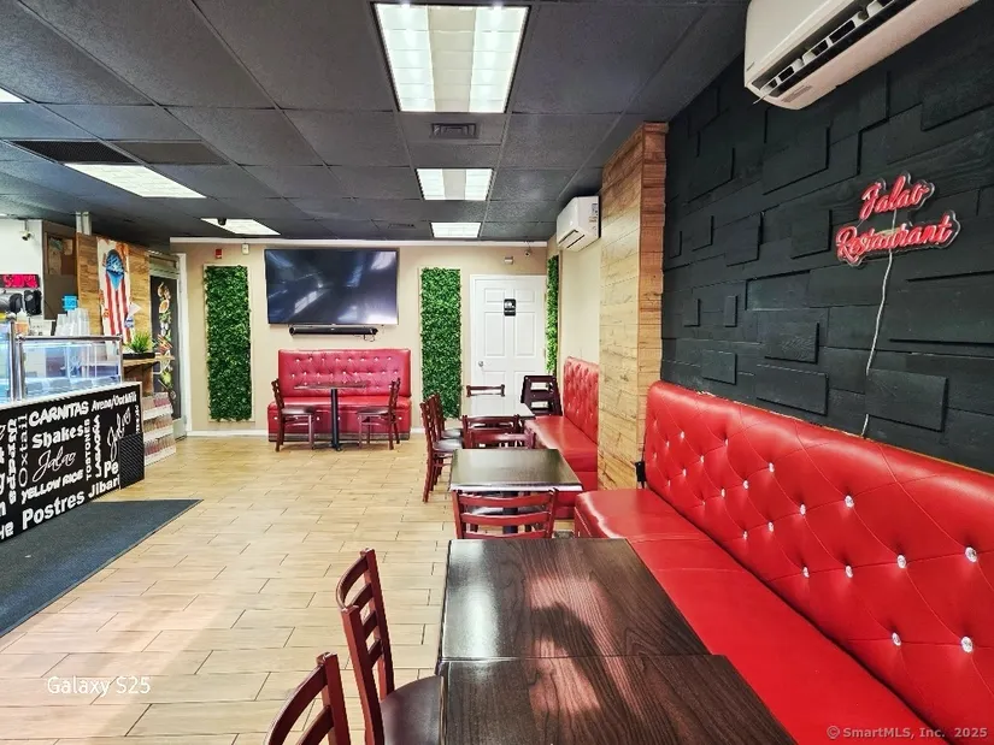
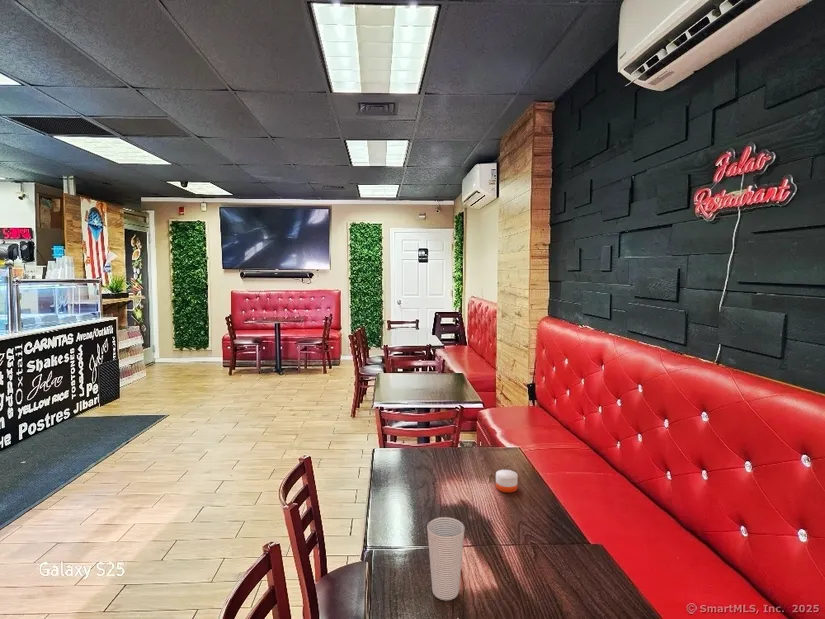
+ cup (445, 559)
+ candle (506, 473)
